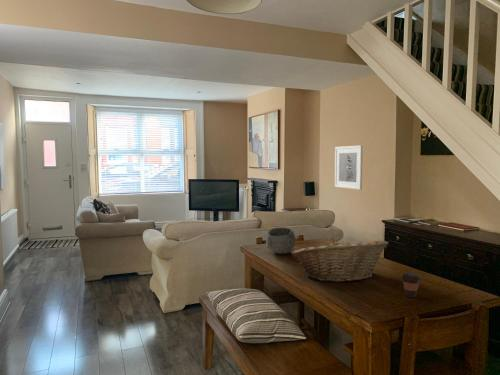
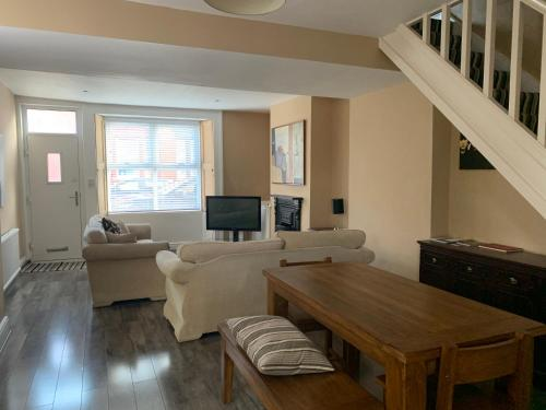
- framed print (347, 167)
- bowl (280, 240)
- coffee cup (410, 285)
- fruit basket (339, 255)
